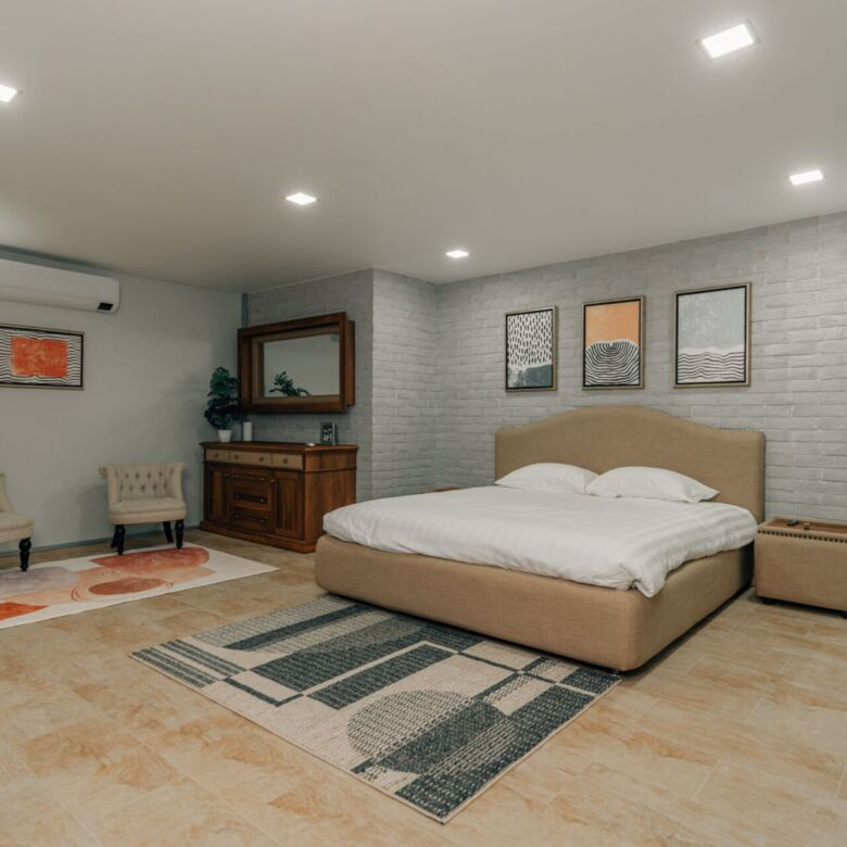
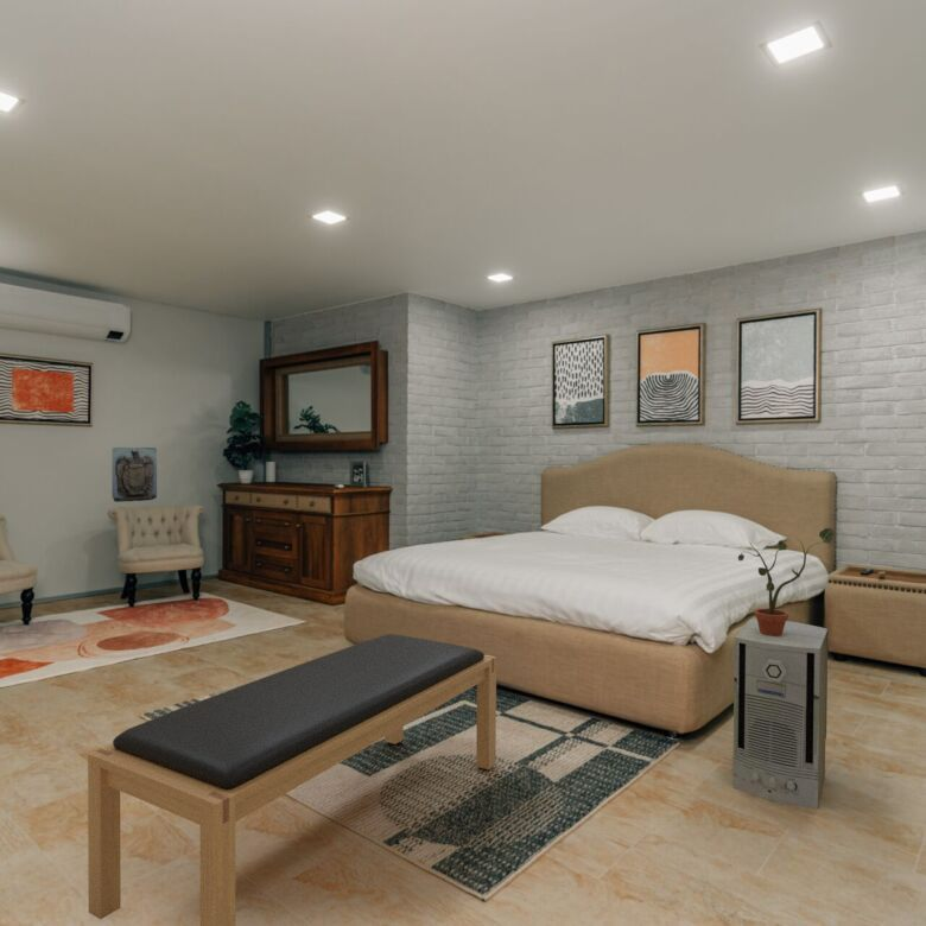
+ air purifier (781, 706)
+ potted plant (782, 583)
+ wall sculpture (135, 474)
+ bench (331, 751)
